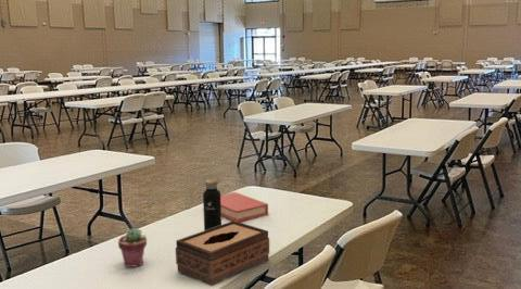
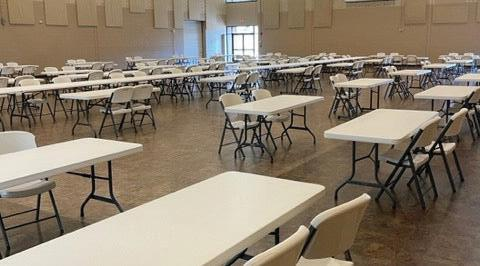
- water bottle (212, 206)
- potted succulent (132, 246)
- book (236, 205)
- tissue box (224, 250)
